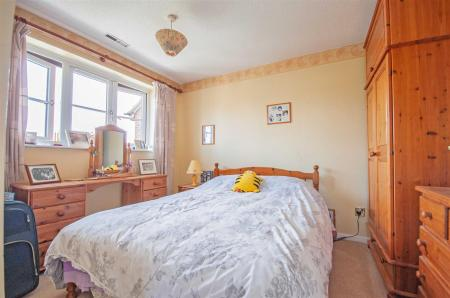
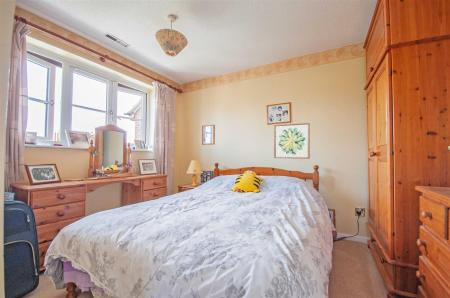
+ wall art (291, 141)
